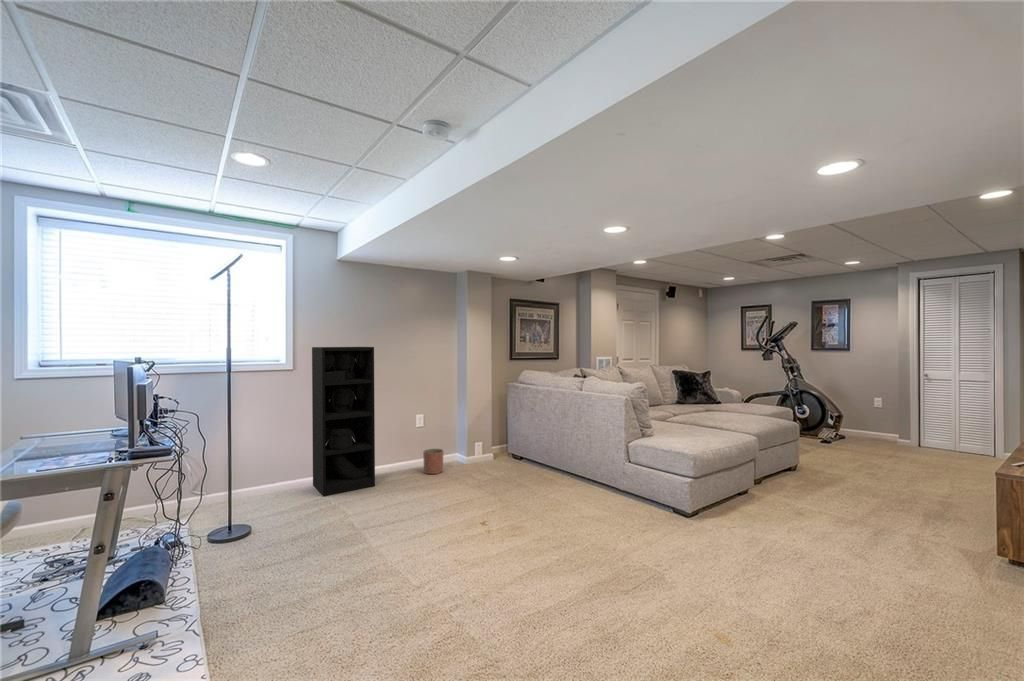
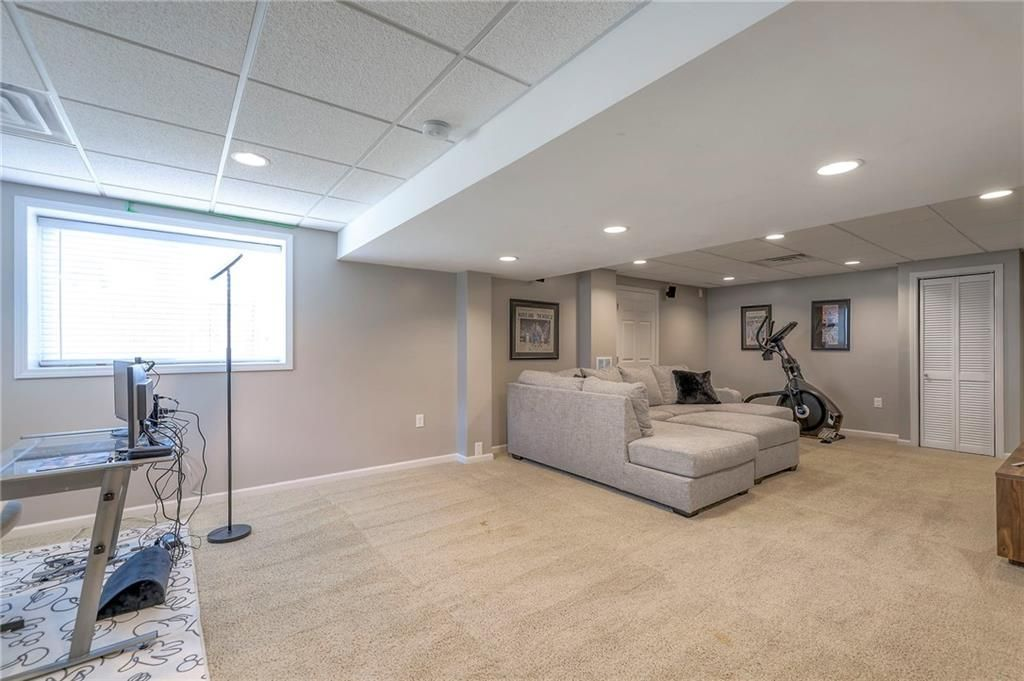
- shelving unit (343, 416)
- planter (433, 461)
